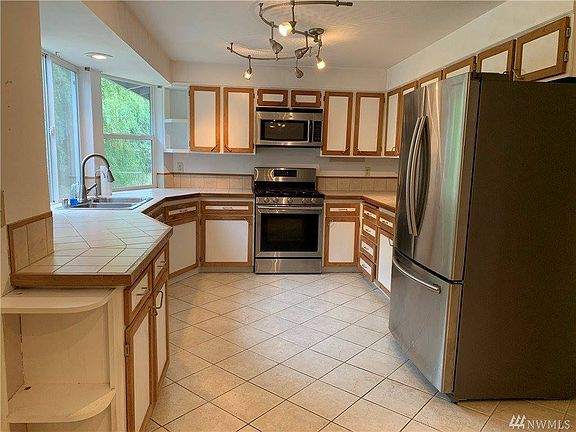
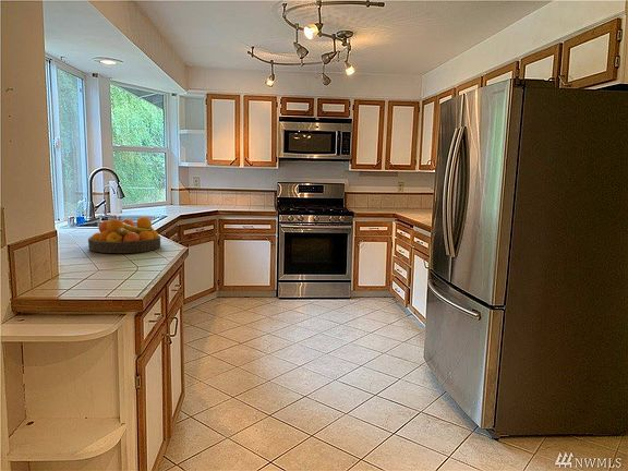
+ fruit bowl (125, 232)
